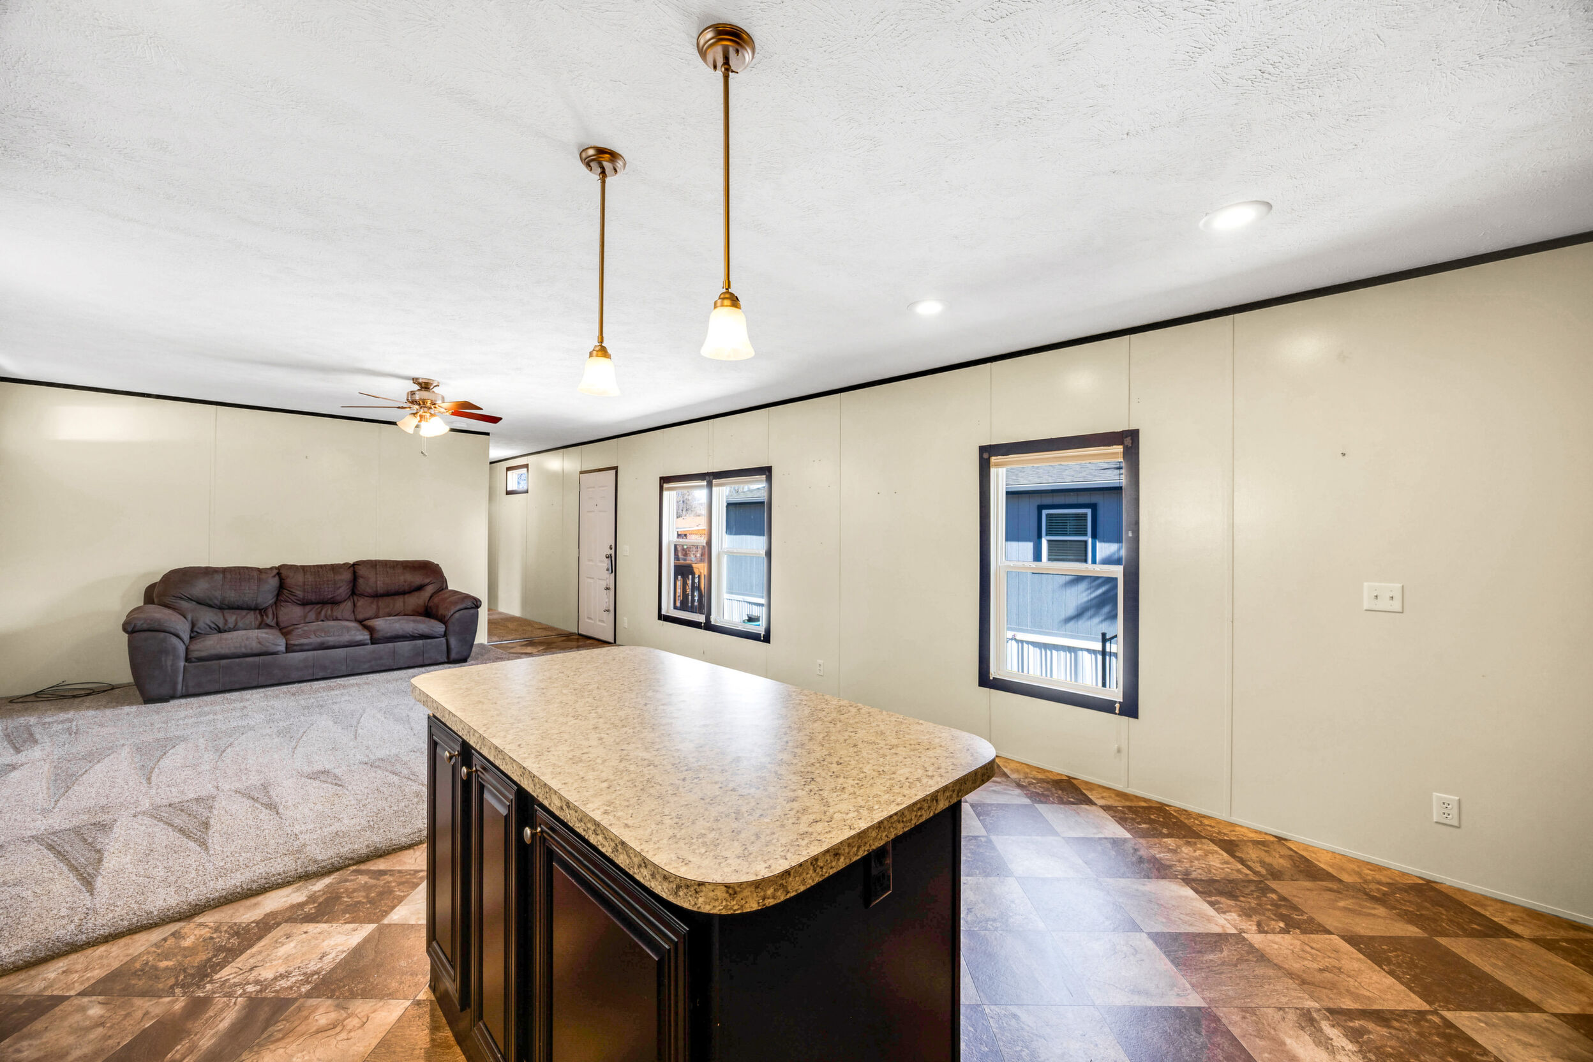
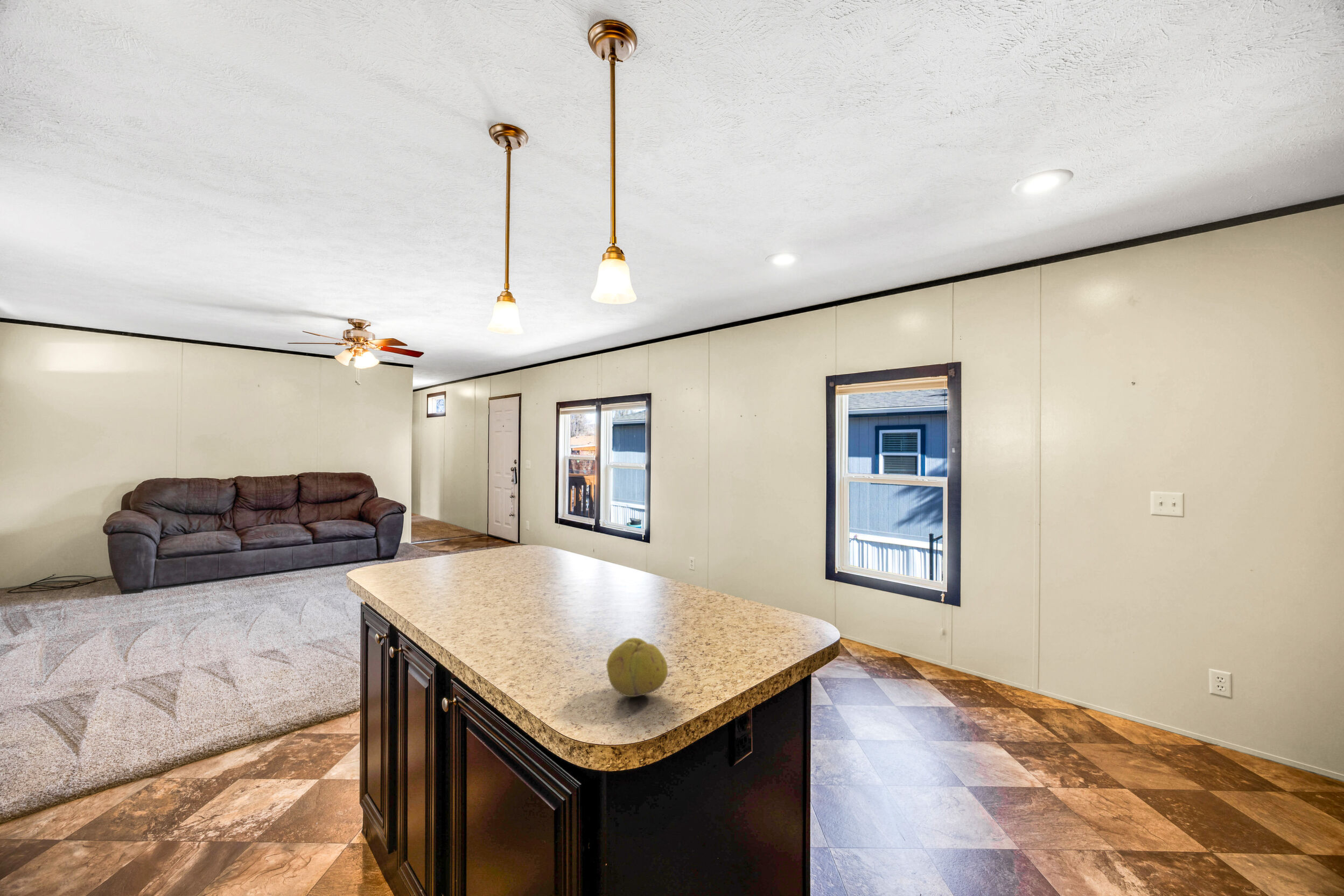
+ fruit (636, 668)
